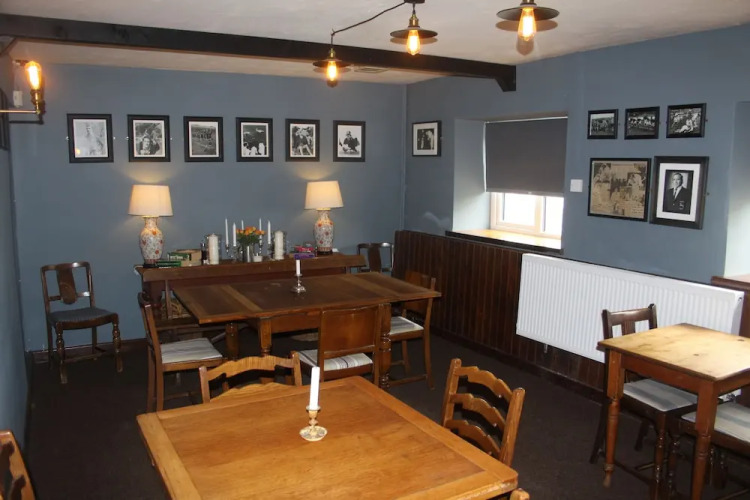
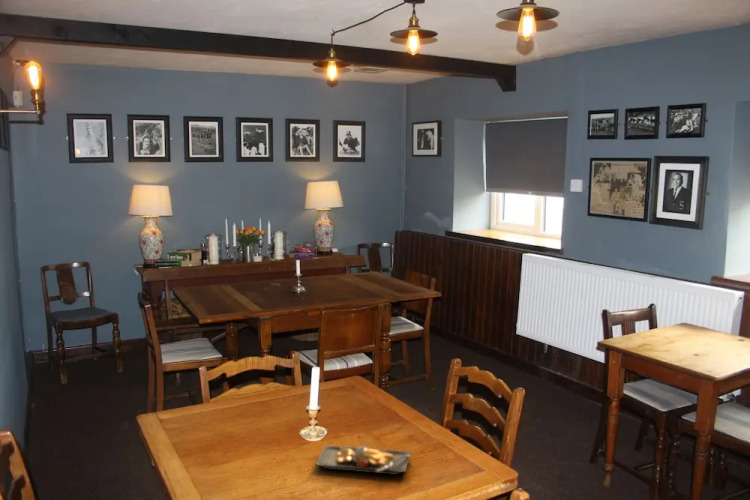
+ plate (364, 456)
